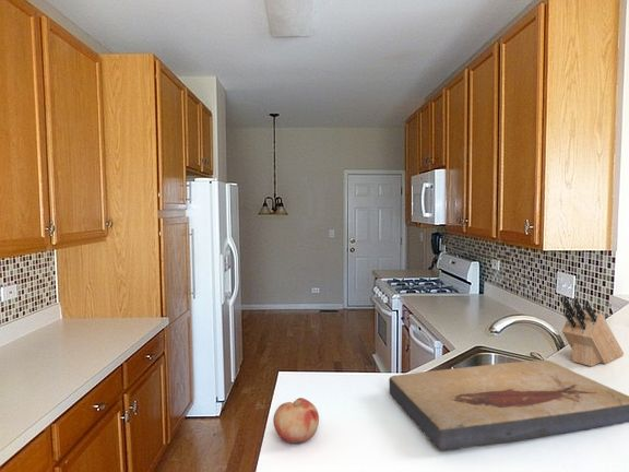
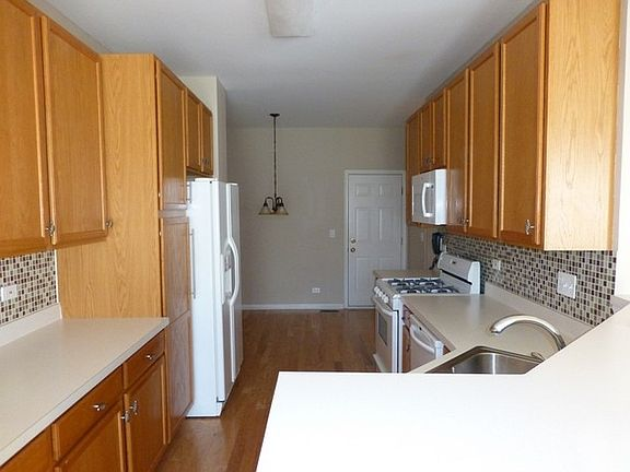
- knife block (591, 327)
- fruit (296, 421)
- fish fossil (503, 396)
